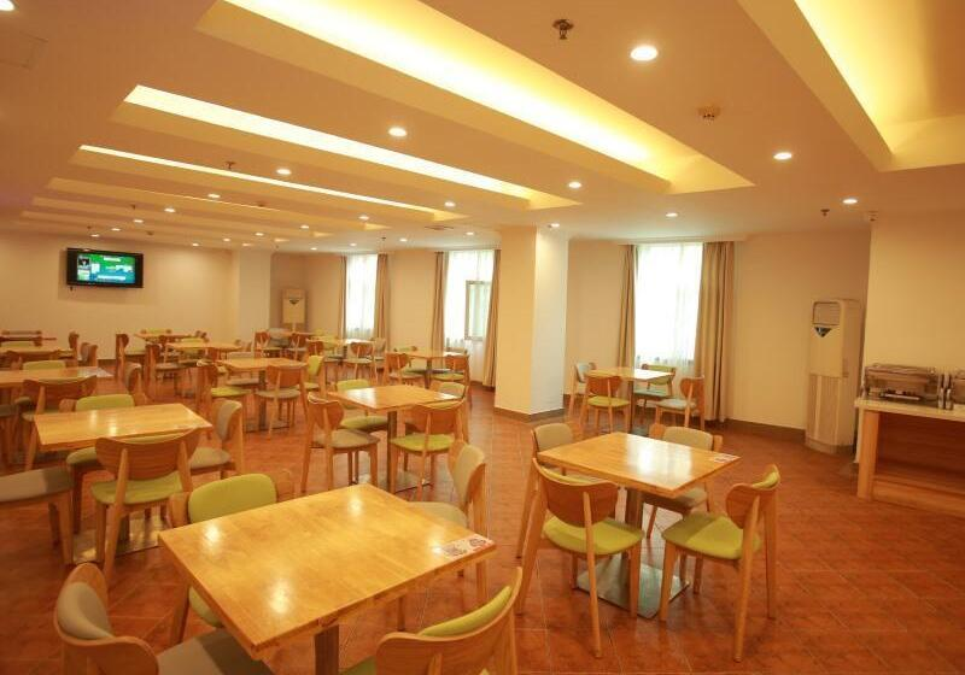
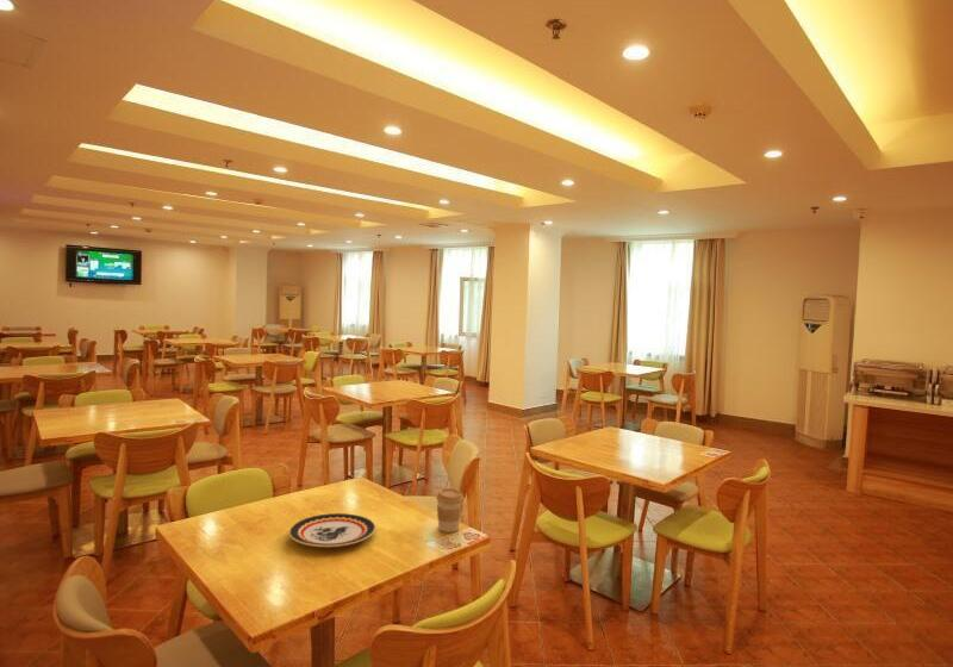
+ coffee cup (449, 510)
+ plate (332, 531)
